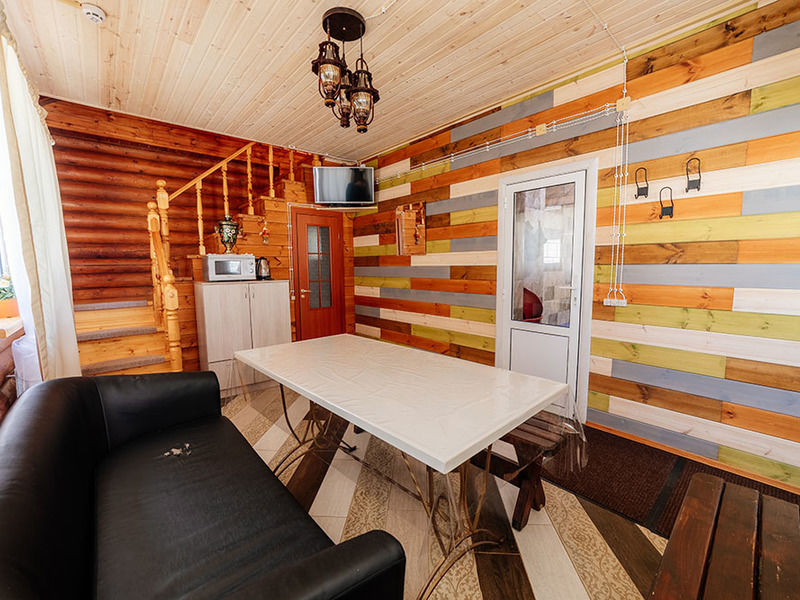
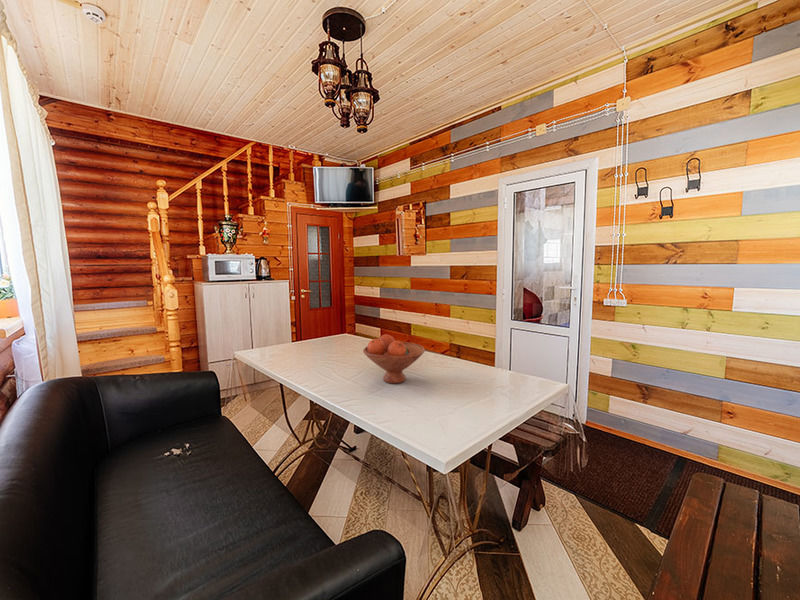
+ fruit bowl (394, 358)
